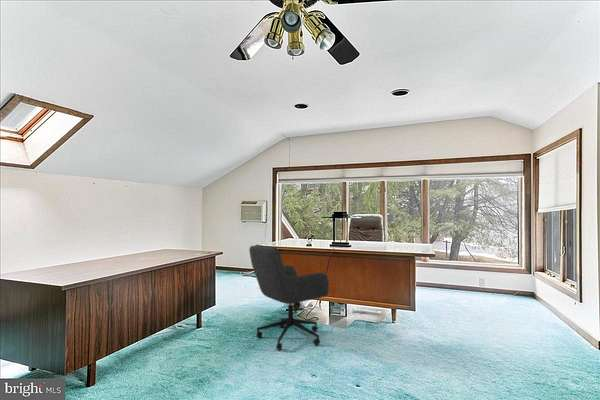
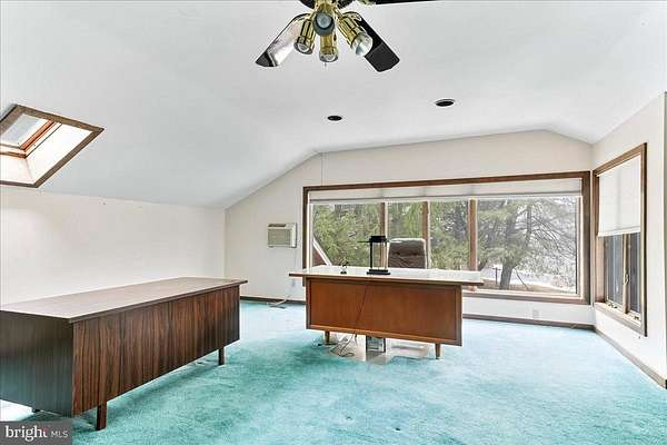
- office chair (288, 290)
